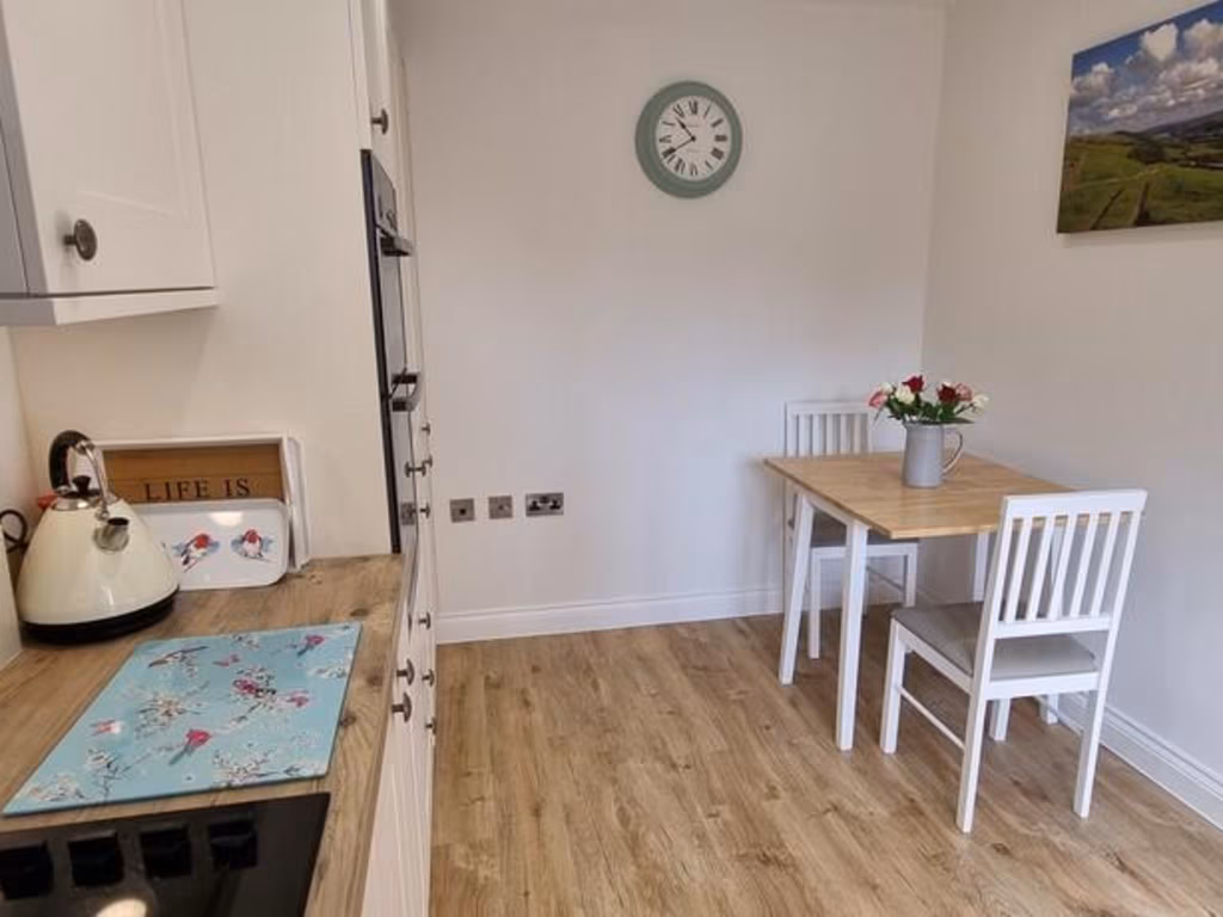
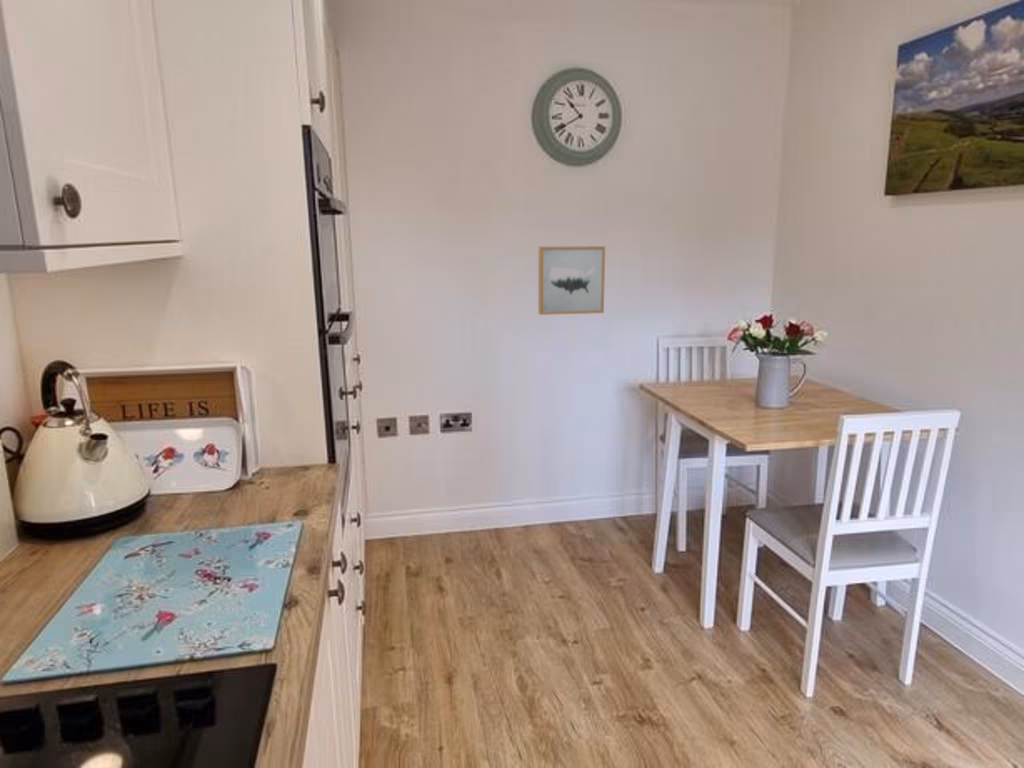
+ wall art (571, 280)
